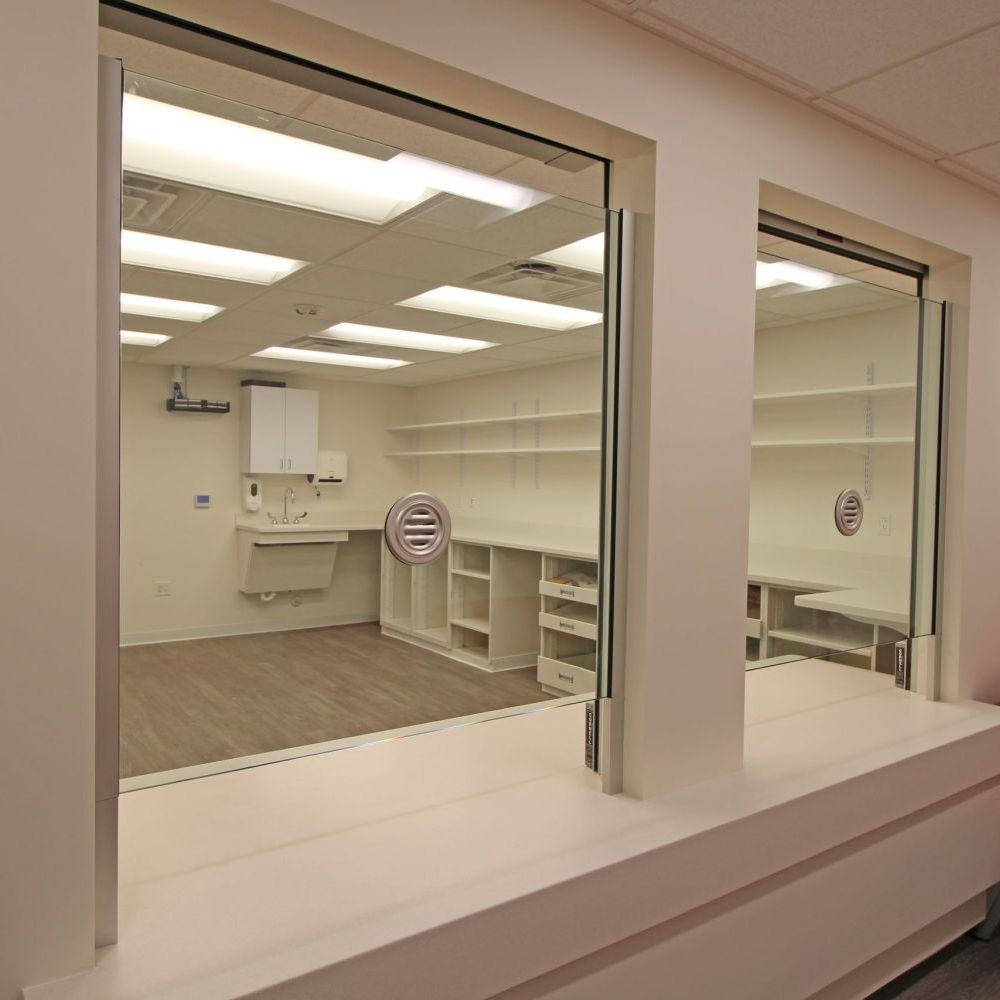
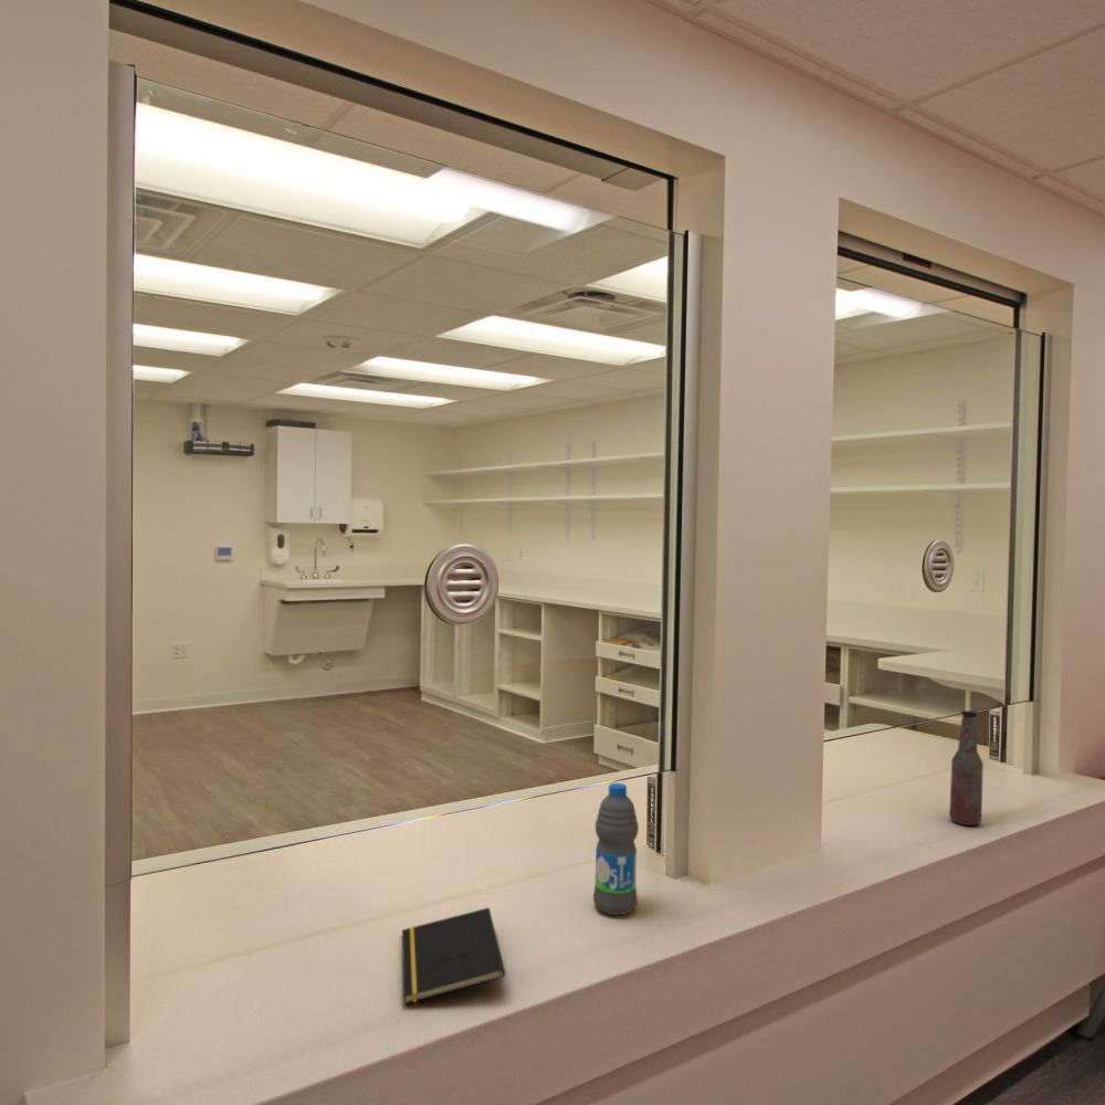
+ water bottle (615, 846)
+ notepad (450, 951)
+ bottle (967, 767)
